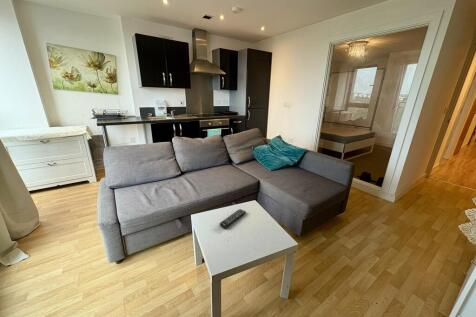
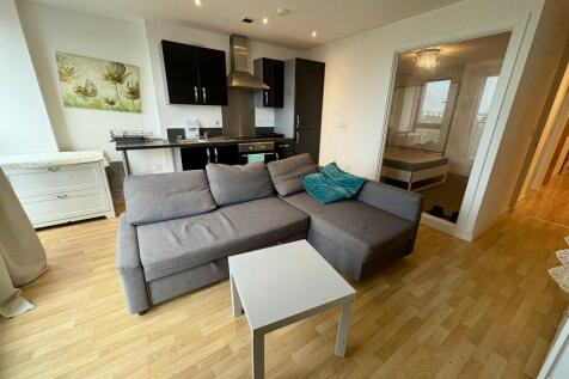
- remote control (233, 218)
